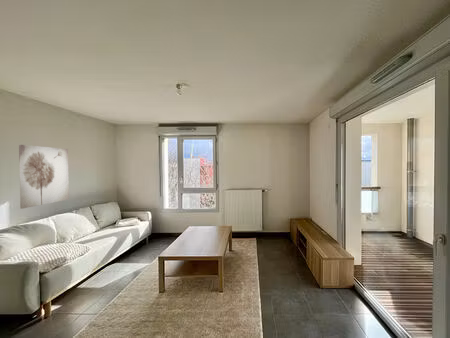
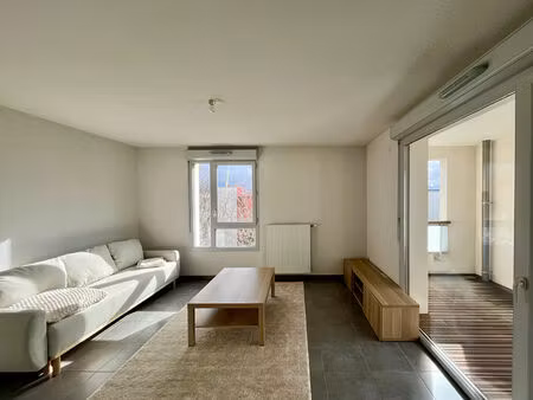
- wall art (46, 175)
